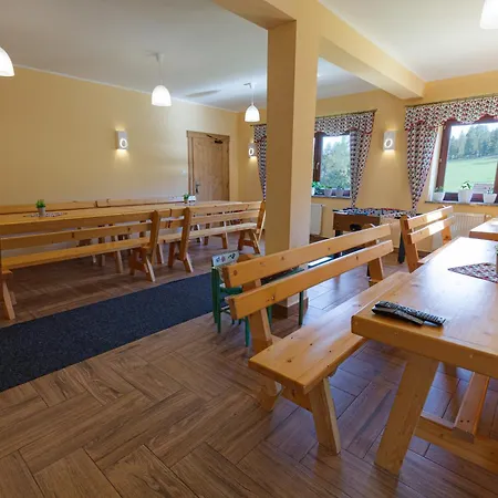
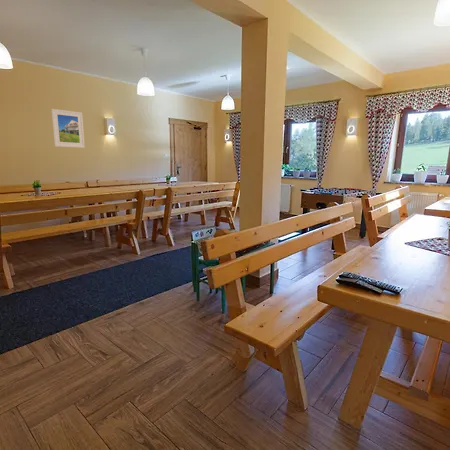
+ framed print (68, 129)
